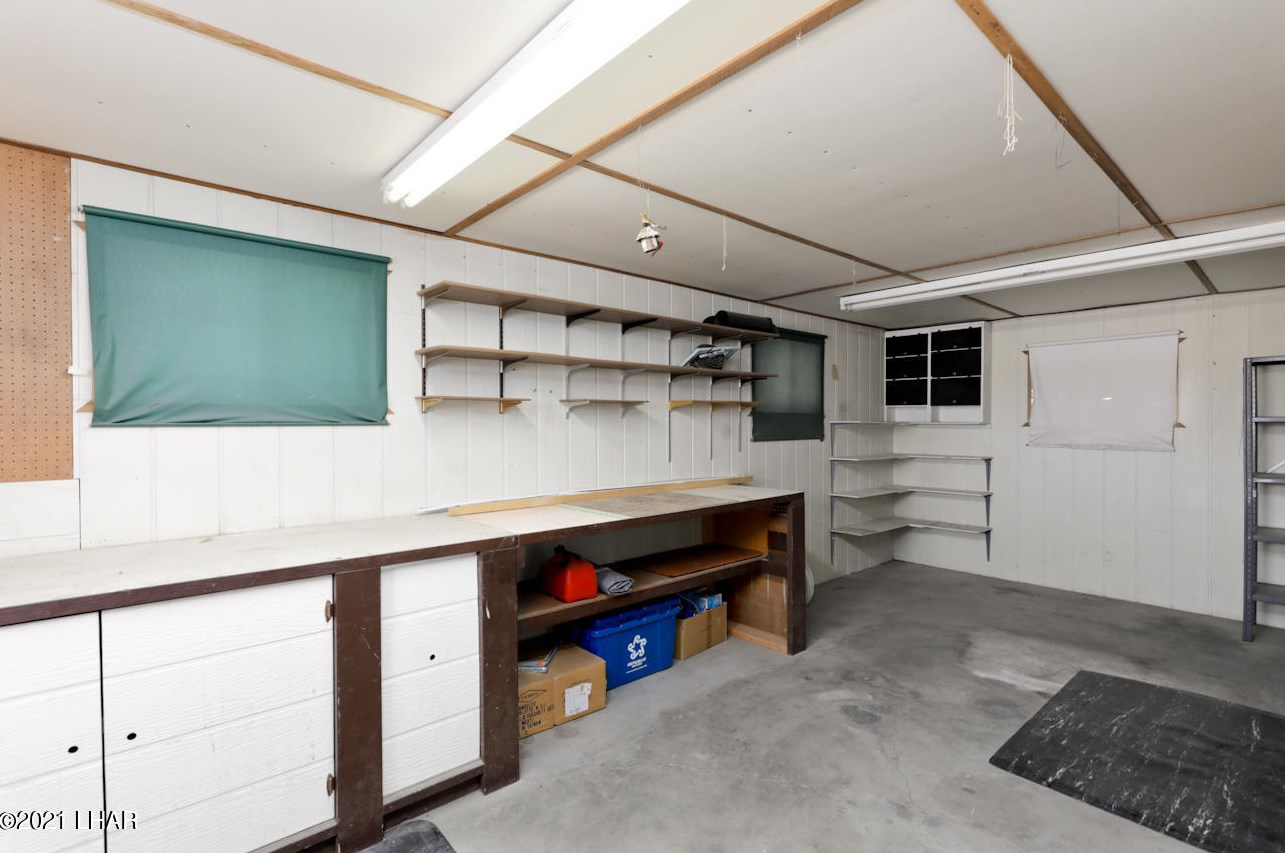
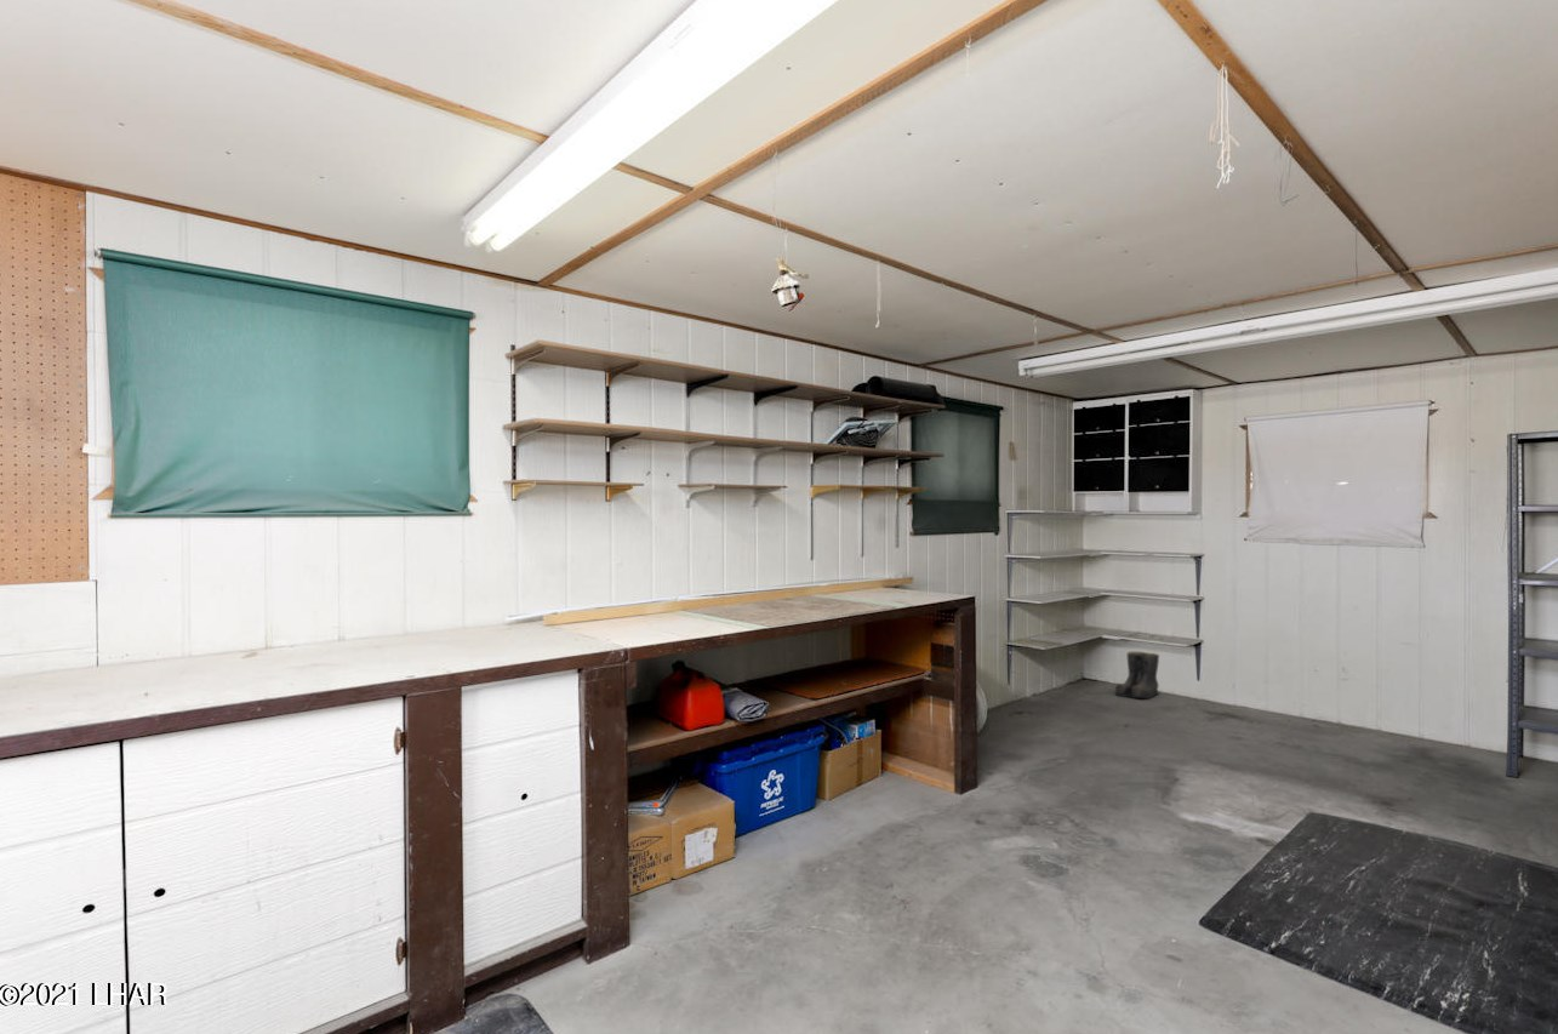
+ boots (1137, 673)
